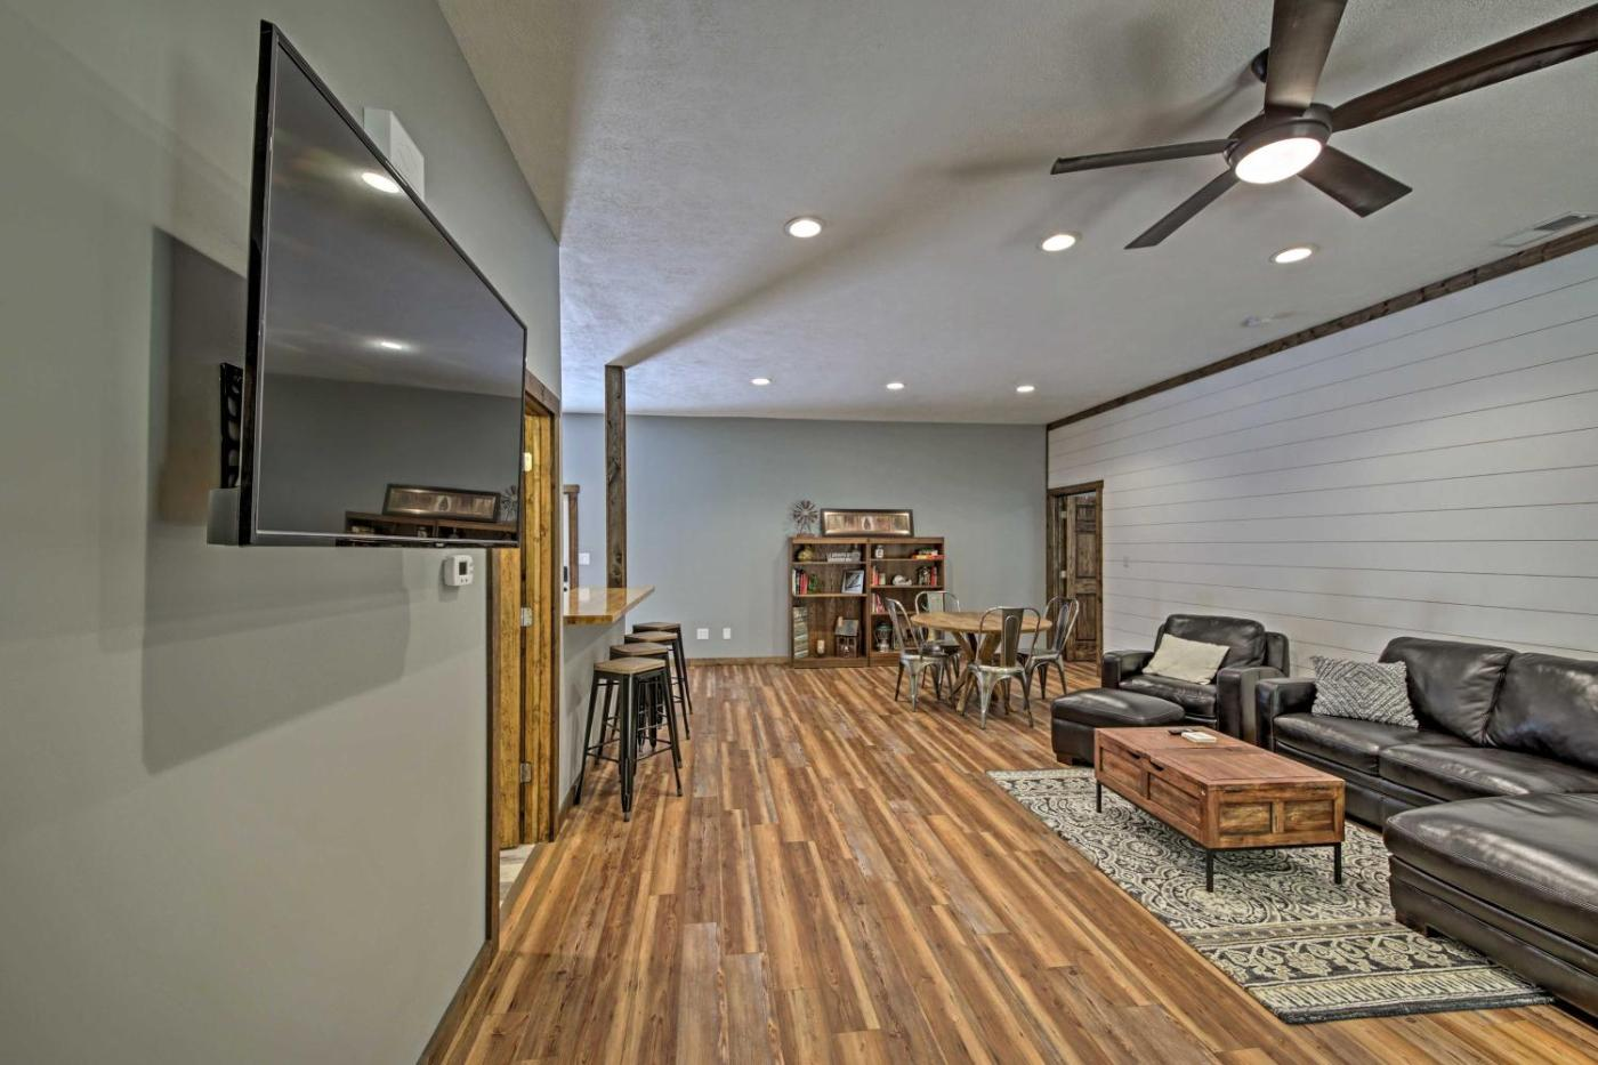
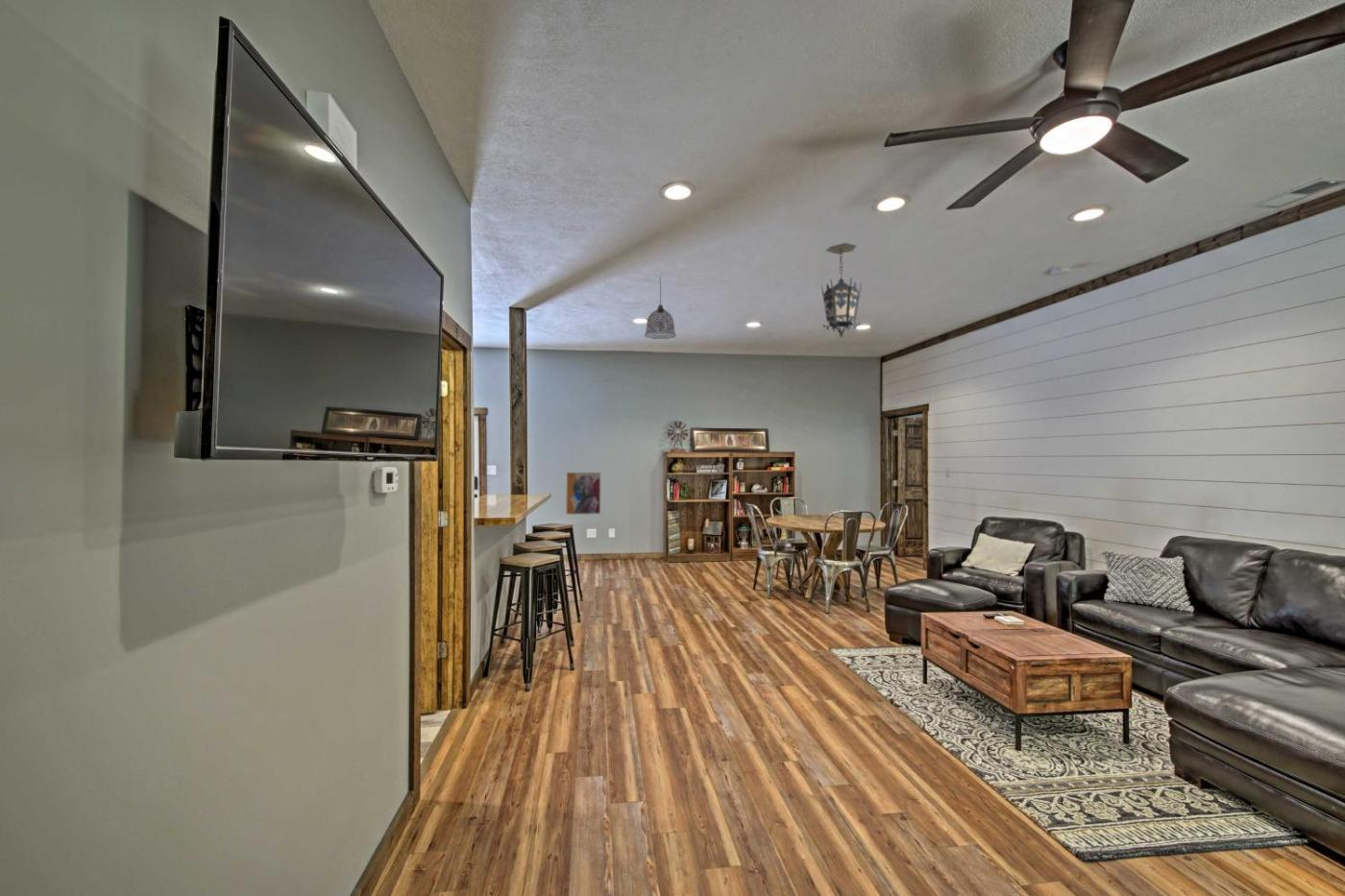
+ wall art (583, 493)
+ pendant lamp (660, 306)
+ hanging lantern (841, 293)
